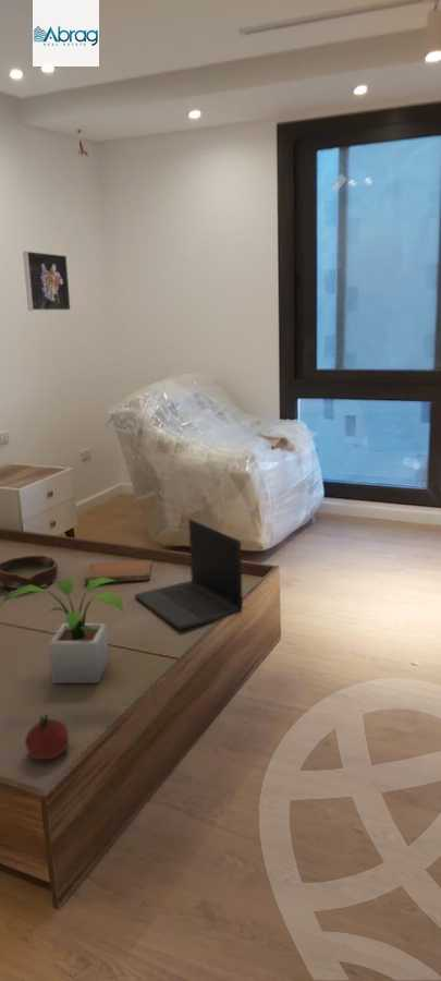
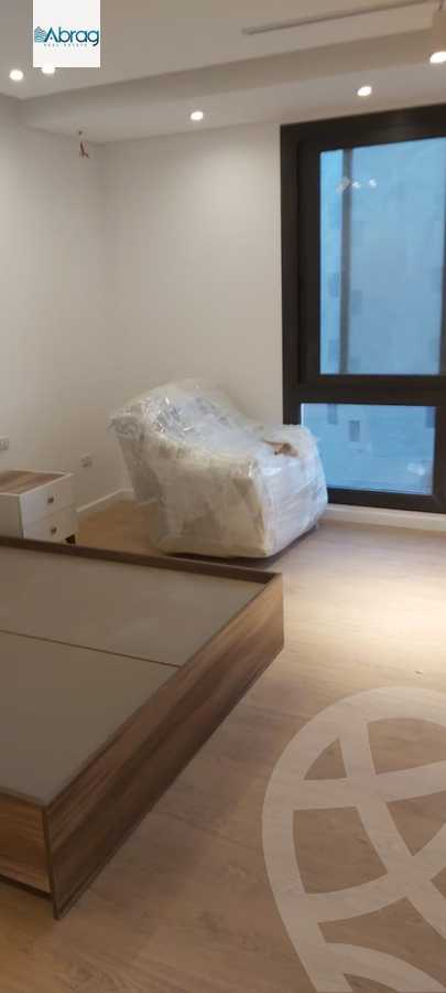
- bowl (25, 572)
- potted plant (71, 627)
- fruit (46, 732)
- notebook (119, 571)
- laptop (191, 570)
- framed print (47, 281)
